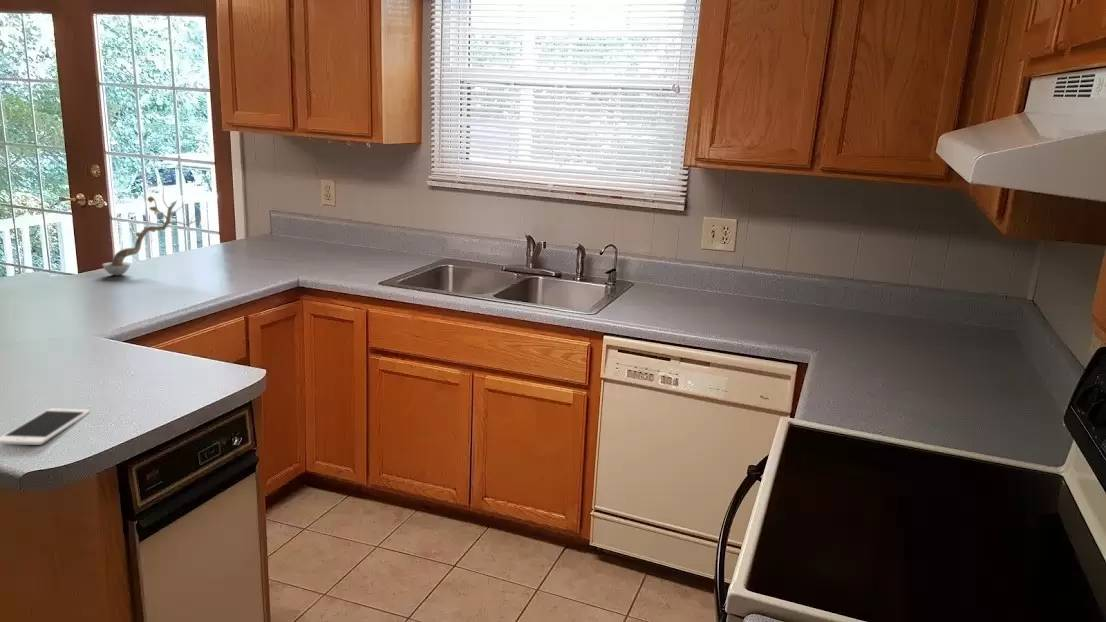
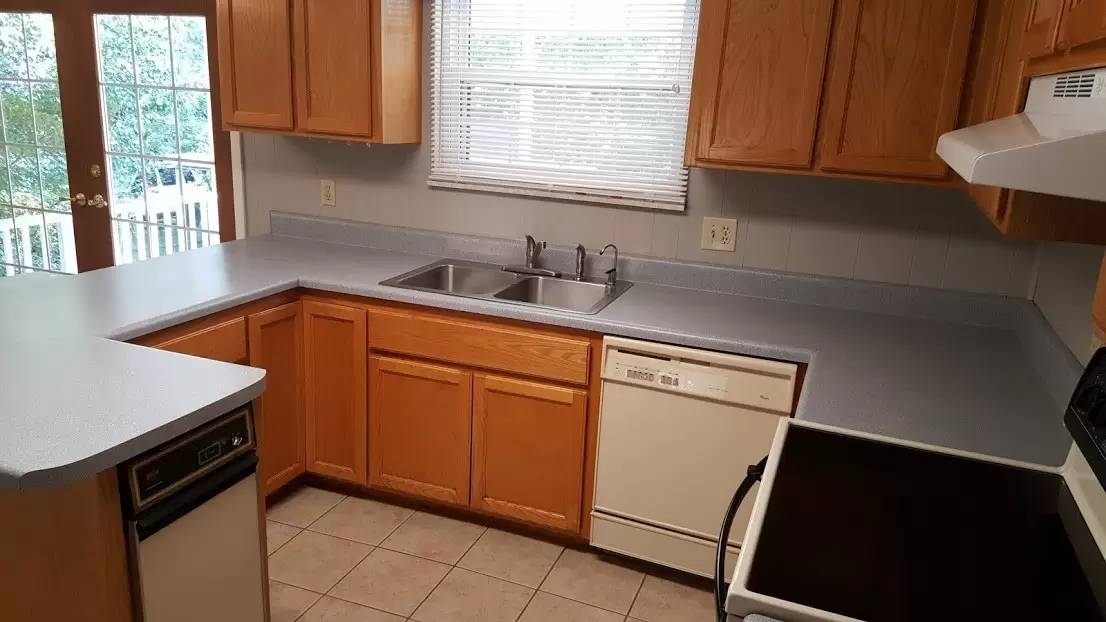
- cell phone (45, 425)
- plant (148, 230)
